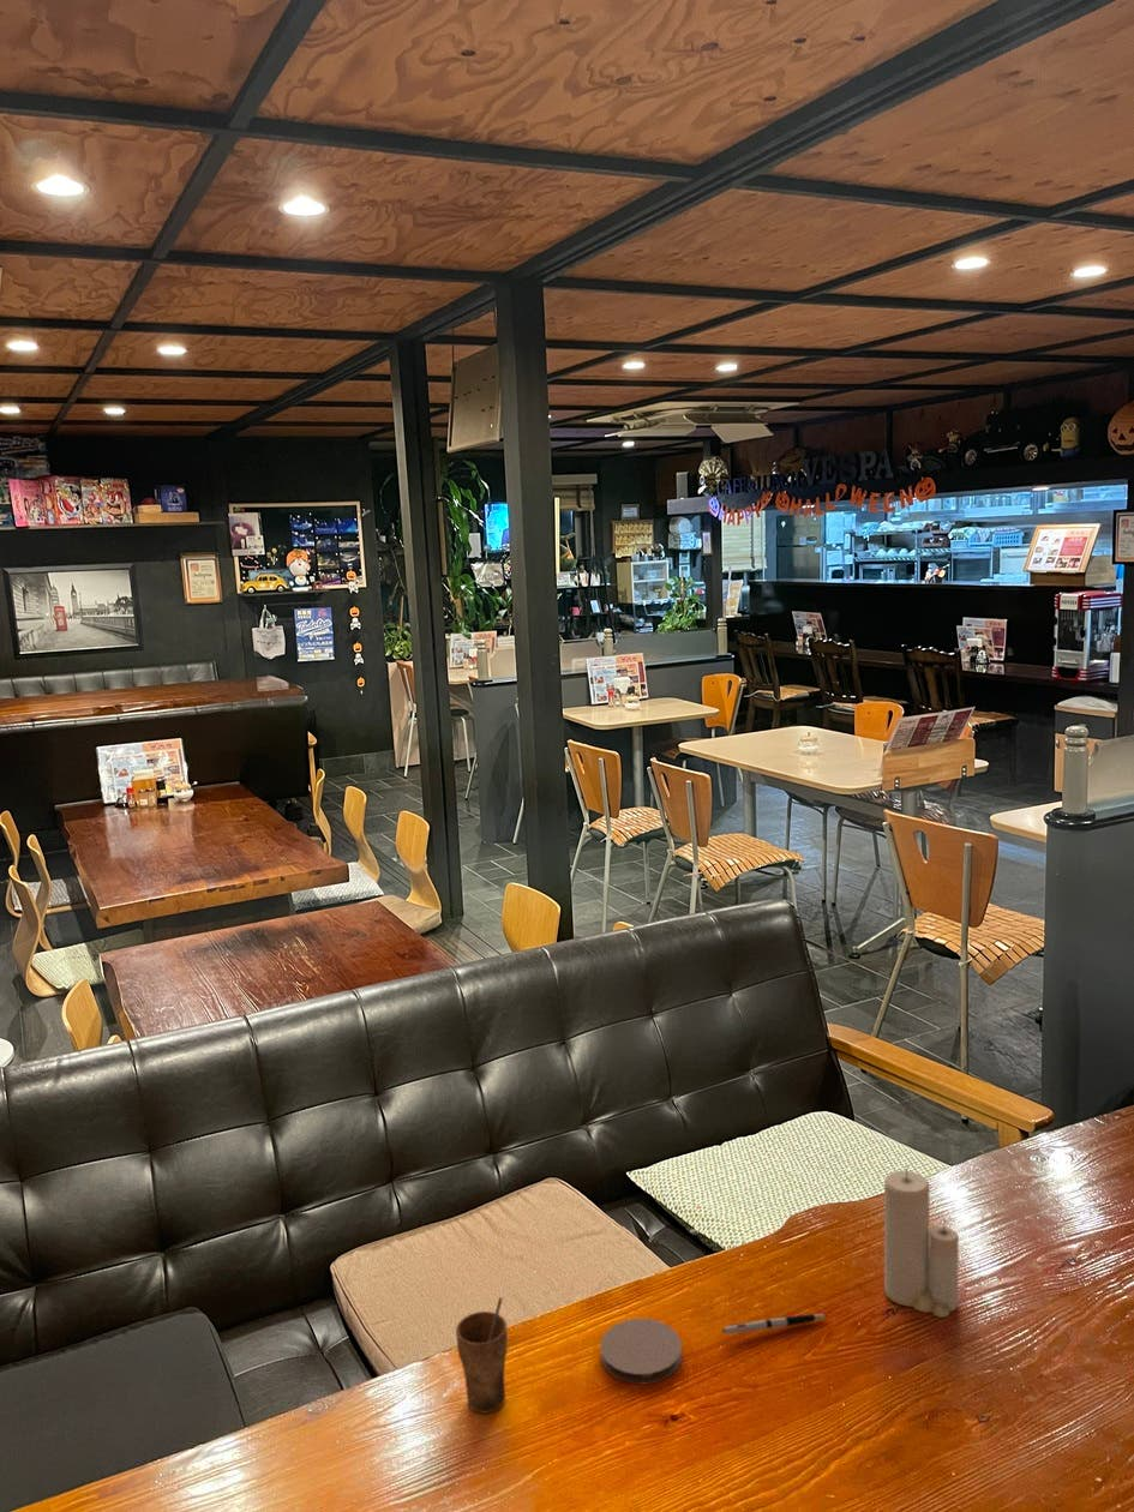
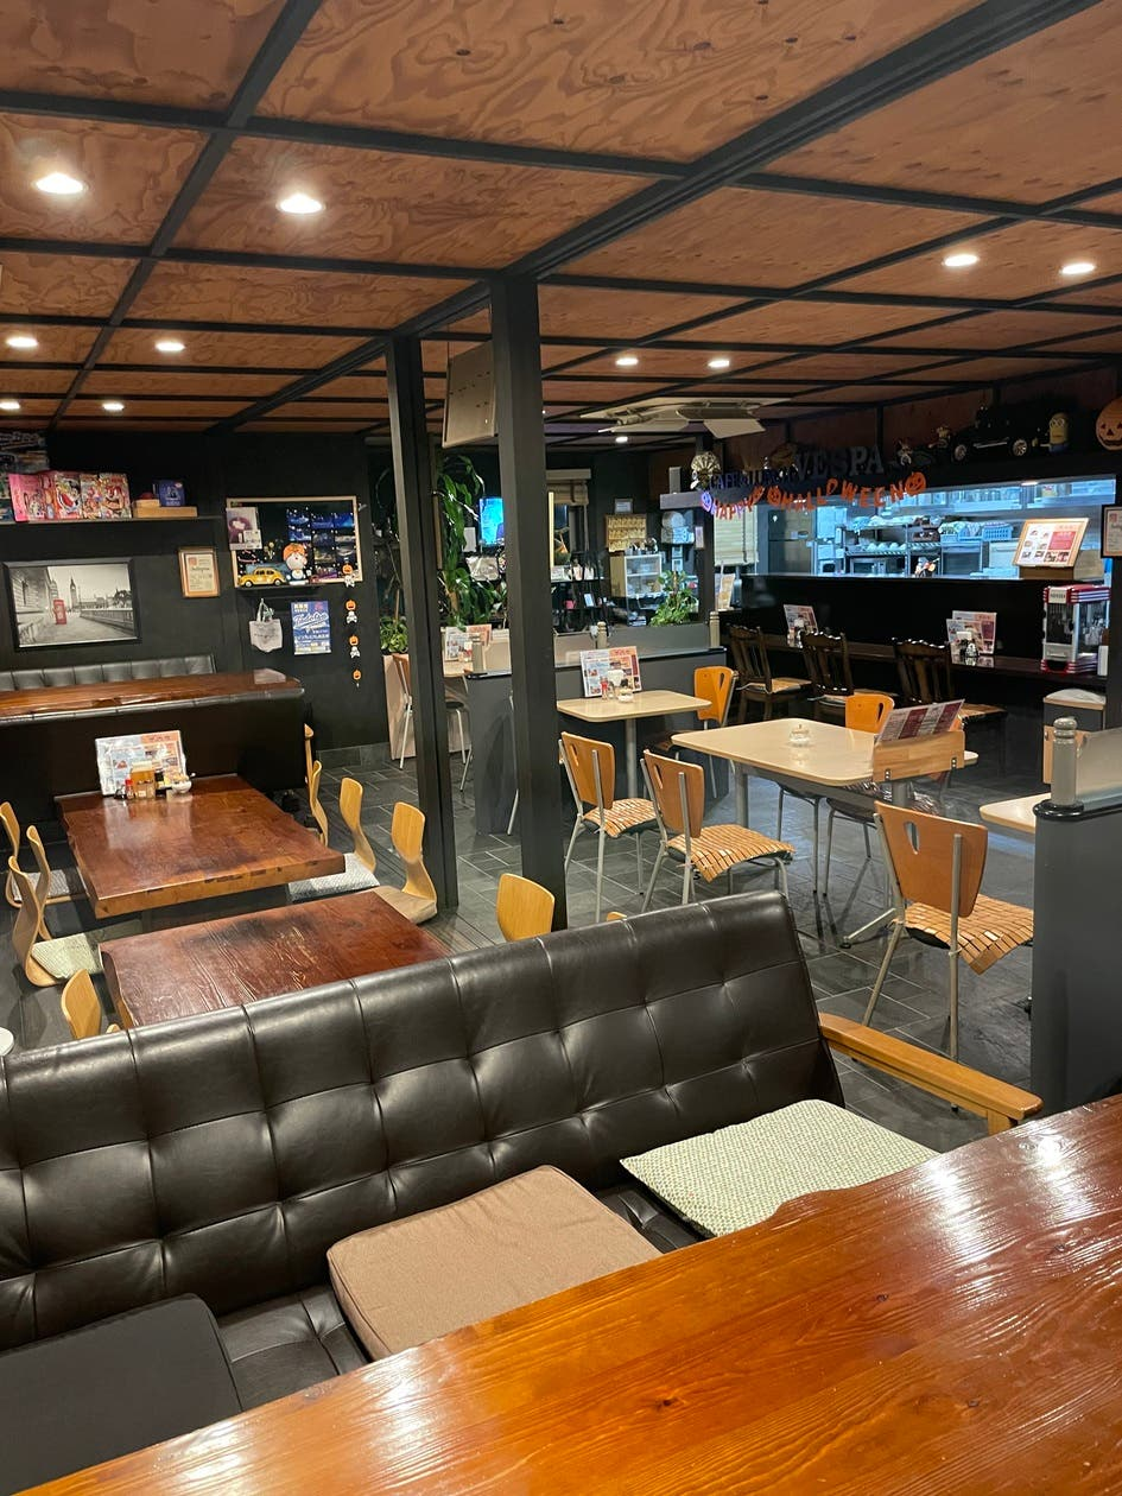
- coaster (641, 1350)
- candle (917, 1225)
- pen (775, 1322)
- cup (482, 1354)
